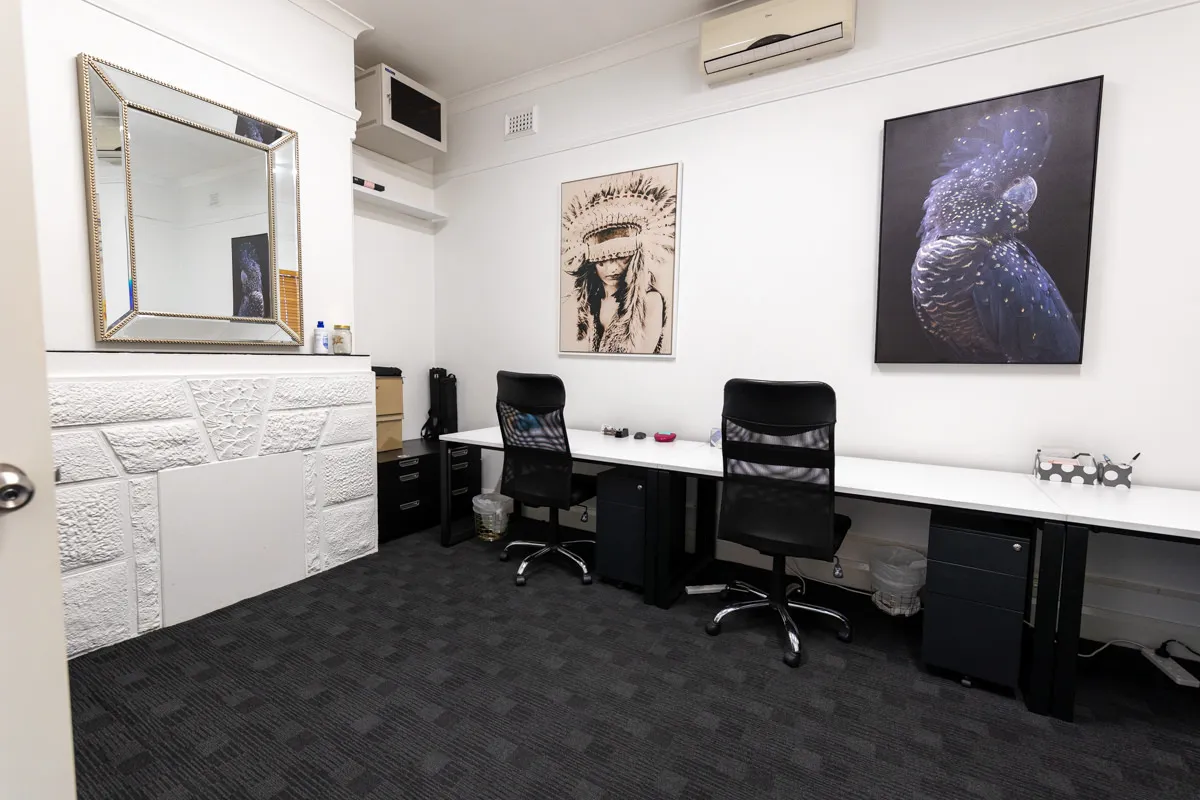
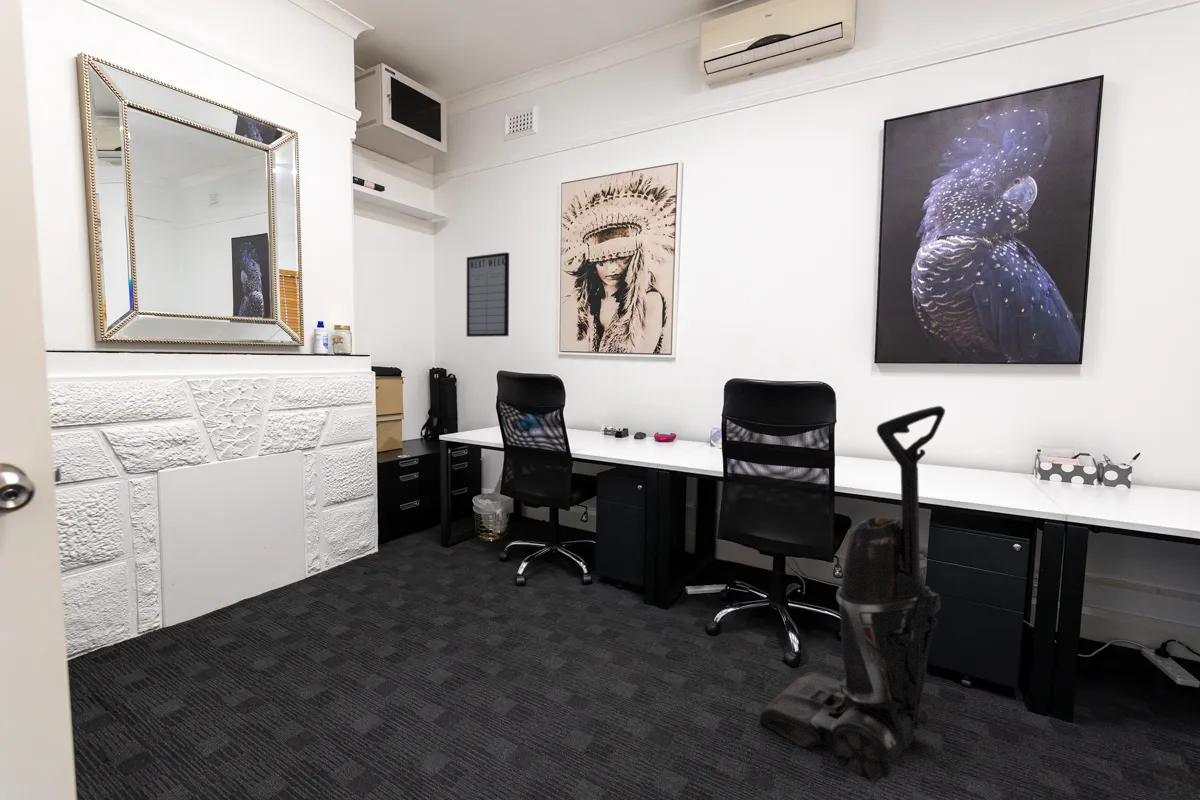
+ vacuum cleaner (847, 569)
+ writing board (487, 295)
